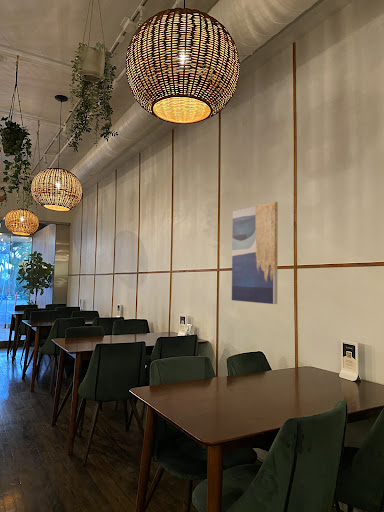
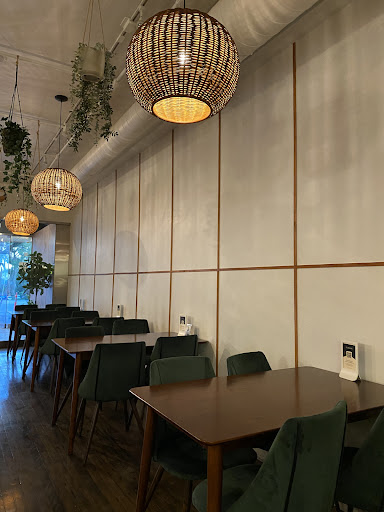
- wall art (253, 254)
